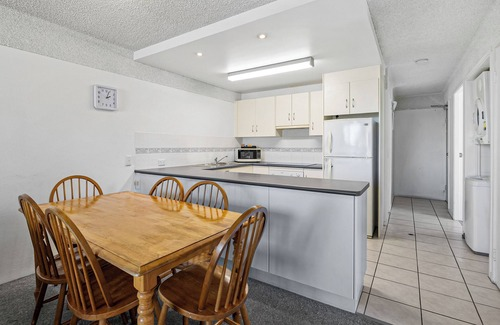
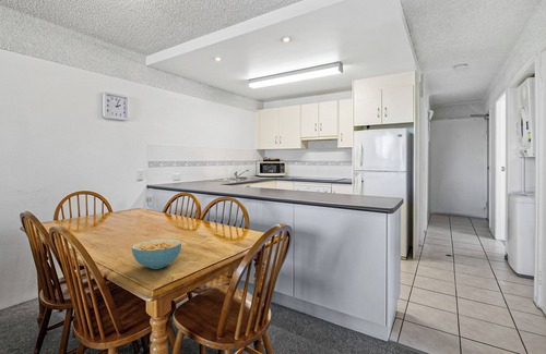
+ cereal bowl (157, 255)
